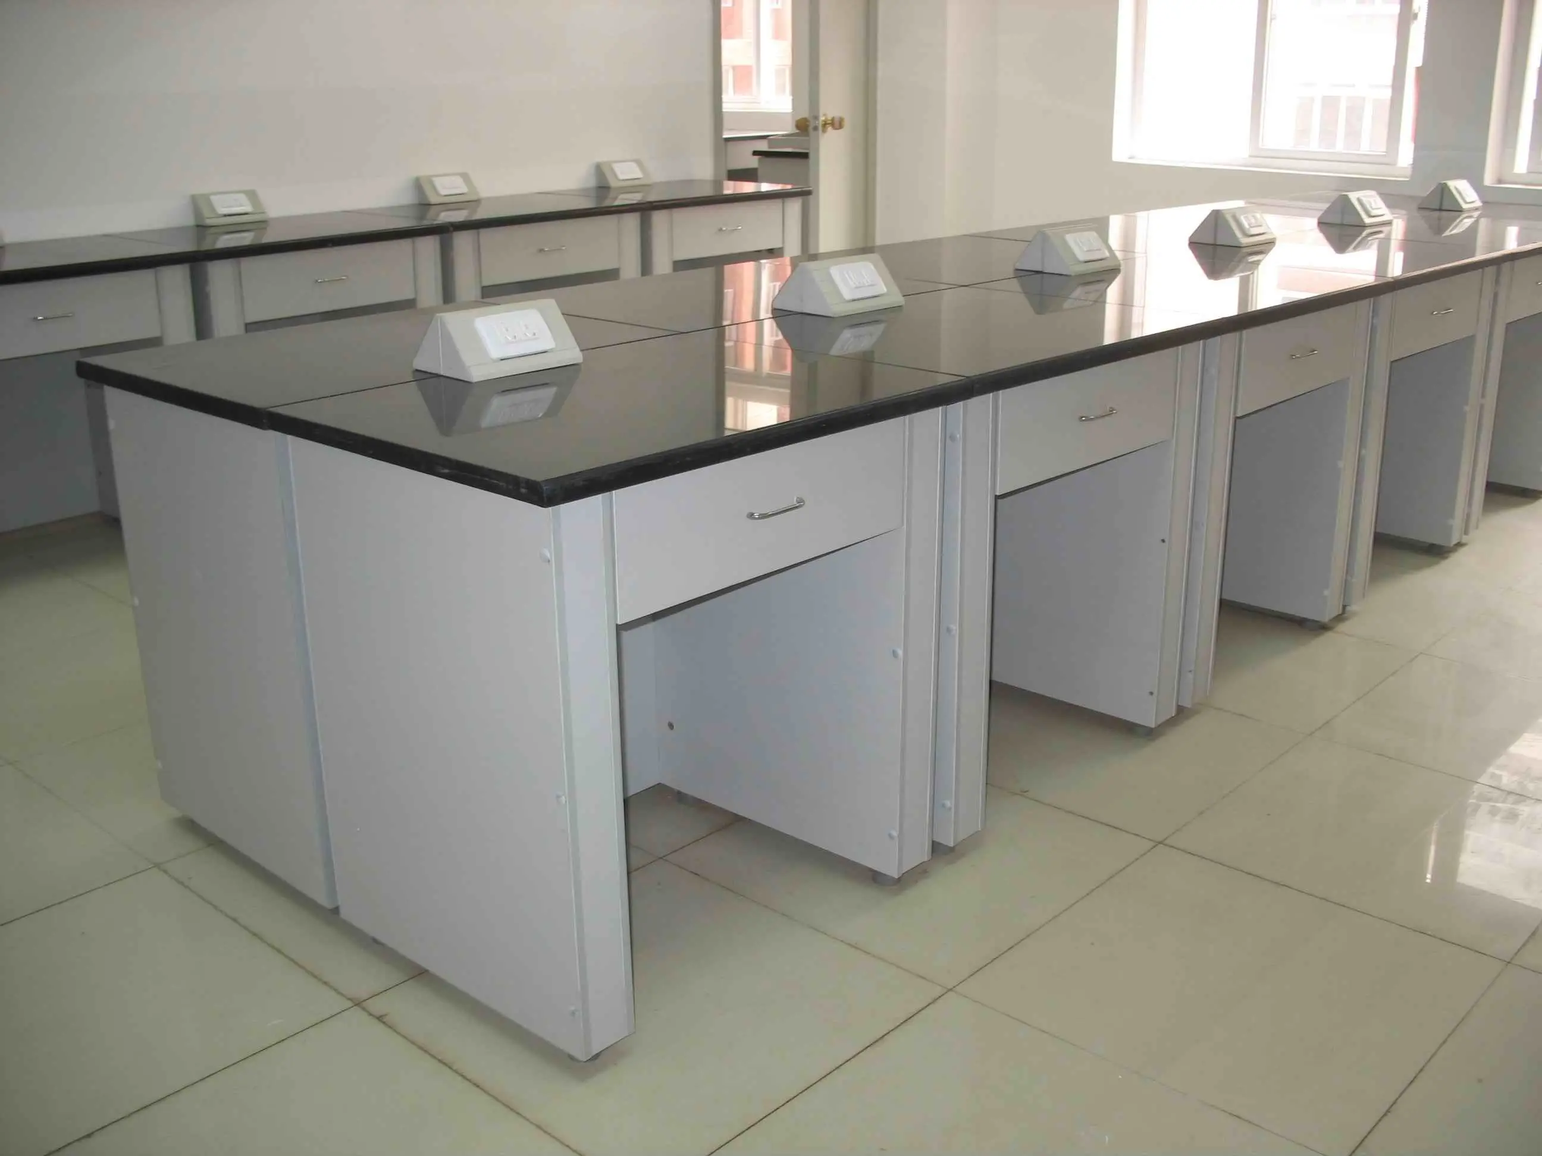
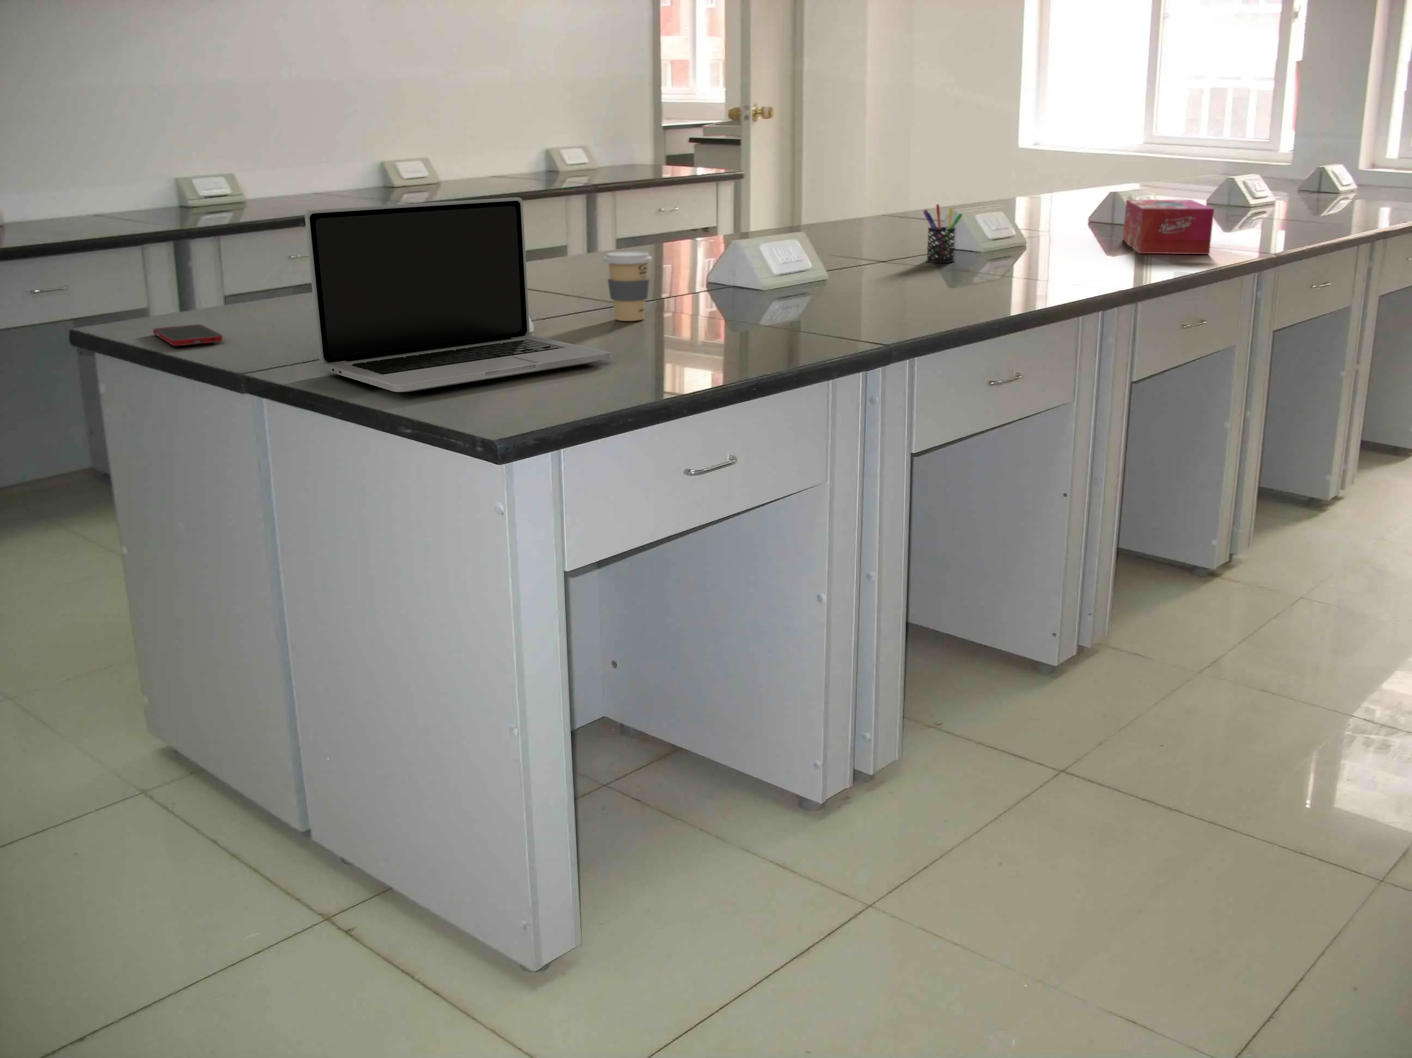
+ coffee cup (628, 287)
+ cell phone (187, 335)
+ tissue box (1166, 226)
+ pen holder (944, 232)
+ laptop (464, 289)
